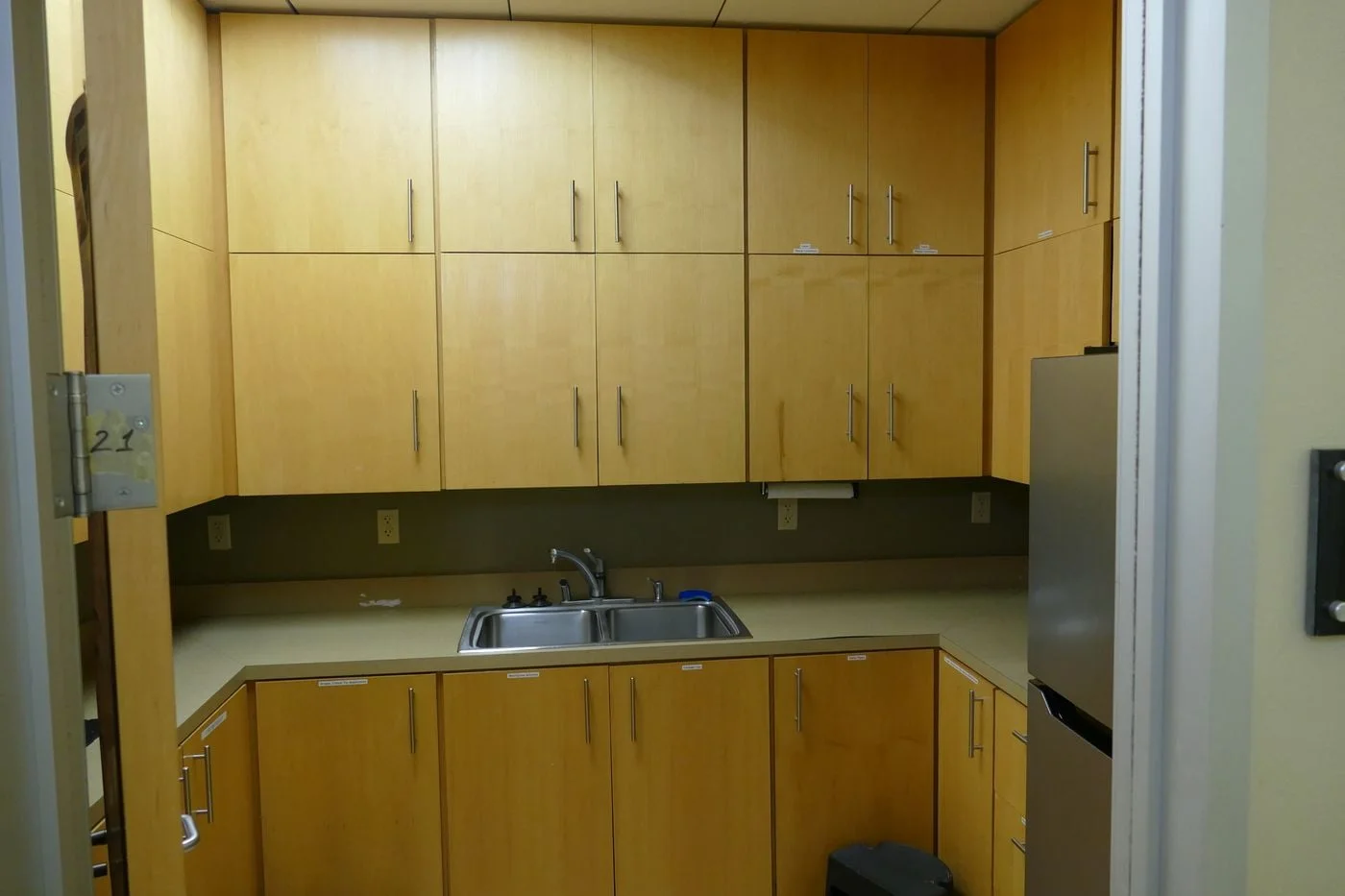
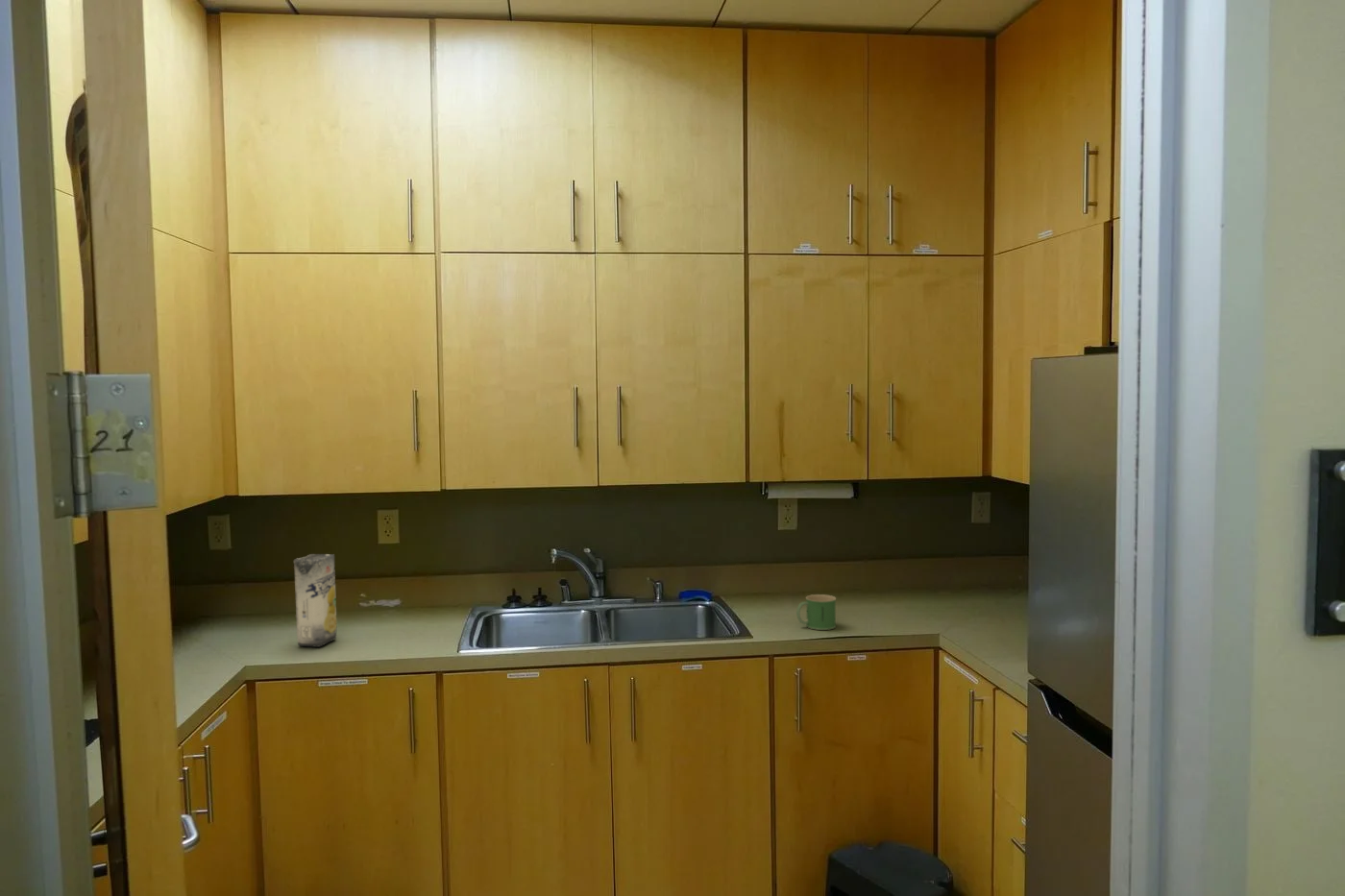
+ mug (816, 612)
+ juice carton (315, 599)
